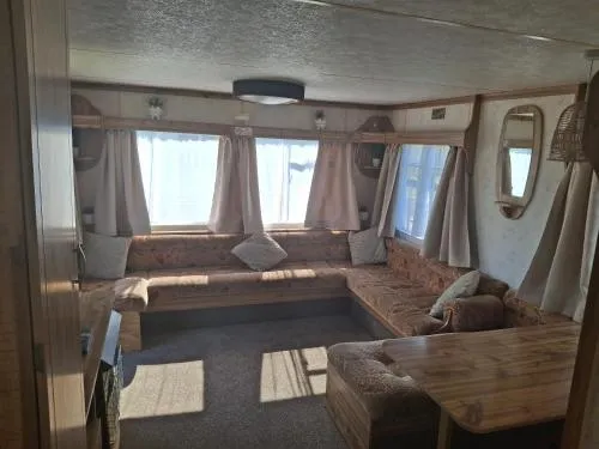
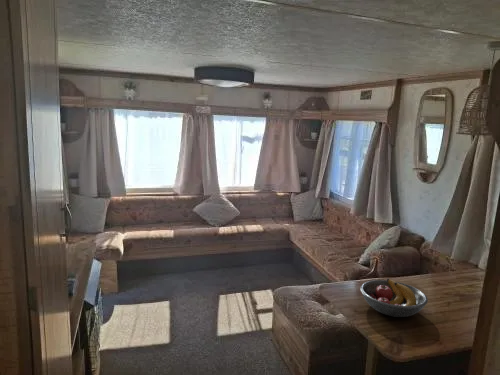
+ fruit bowl (392, 298)
